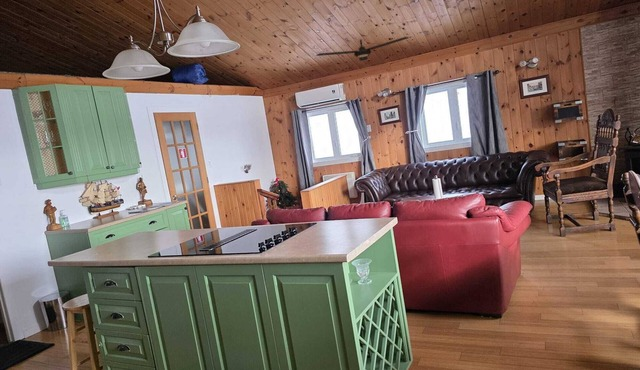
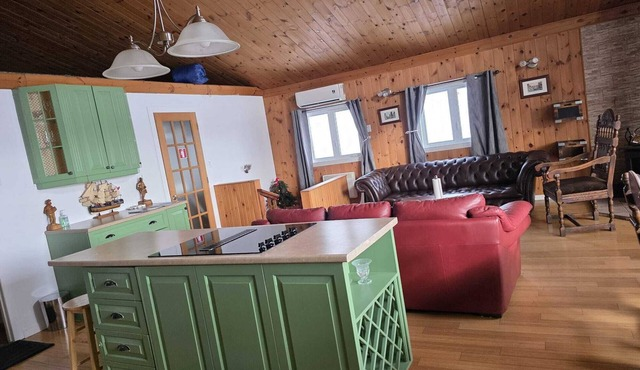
- ceiling fan (362, 50)
